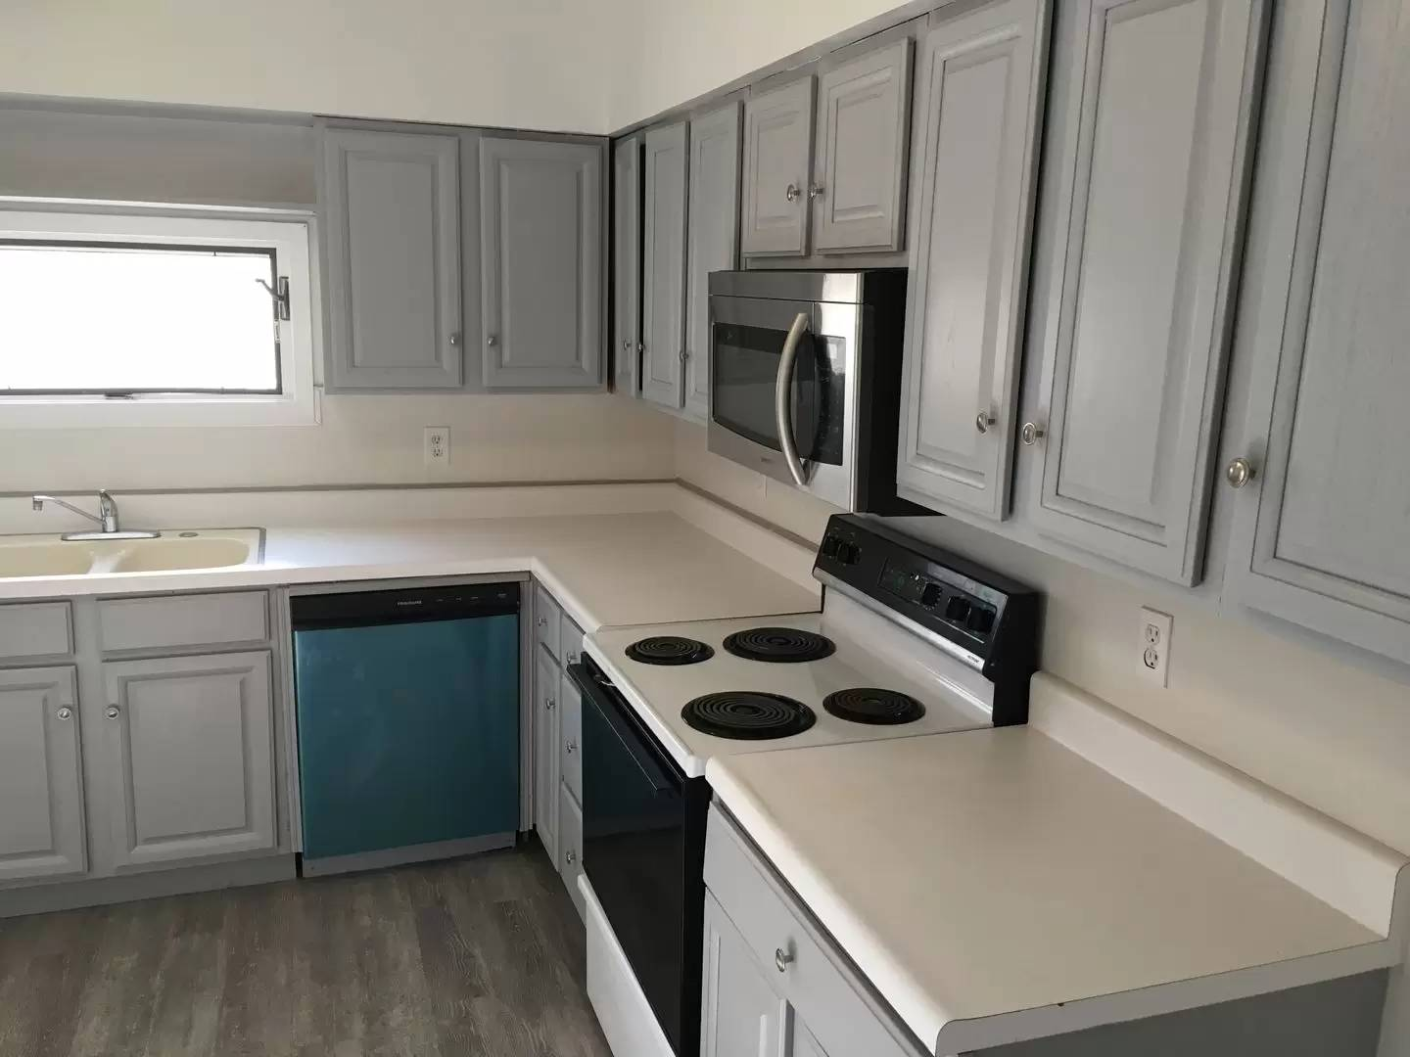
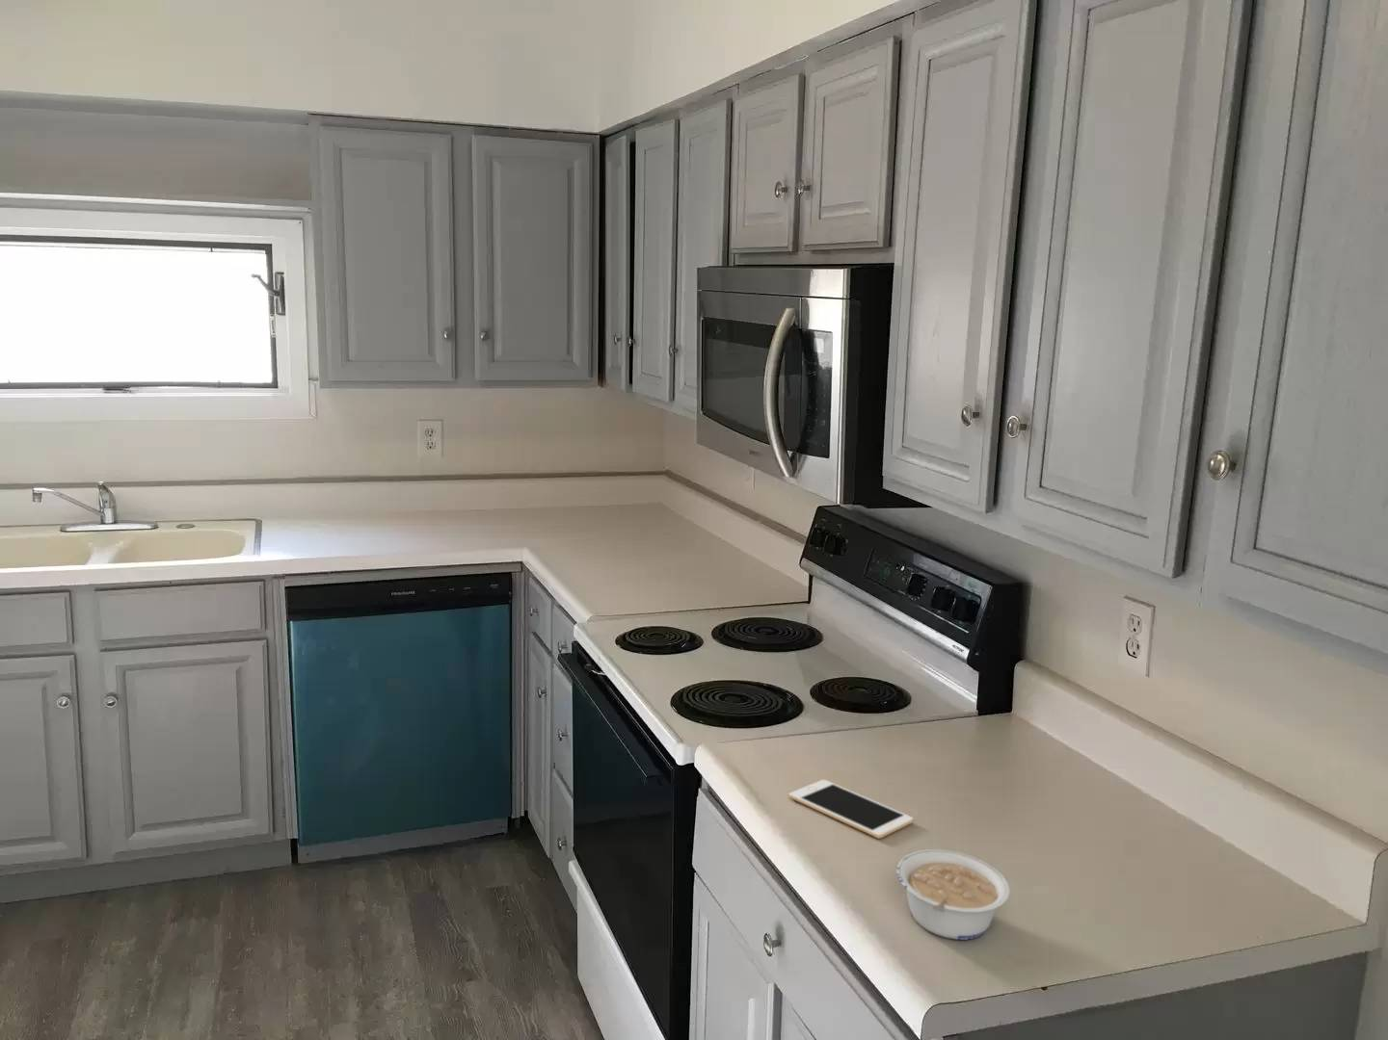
+ cell phone (849, 807)
+ legume (952, 897)
